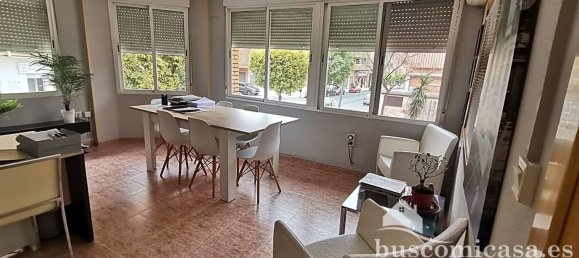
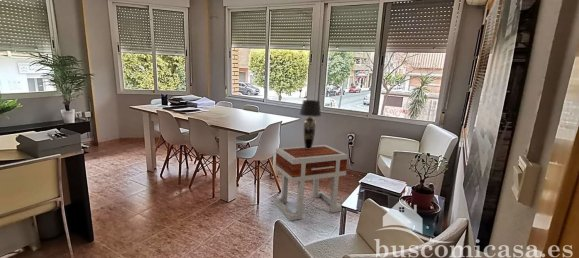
+ table lamp (309, 125)
+ side table (310, 179)
